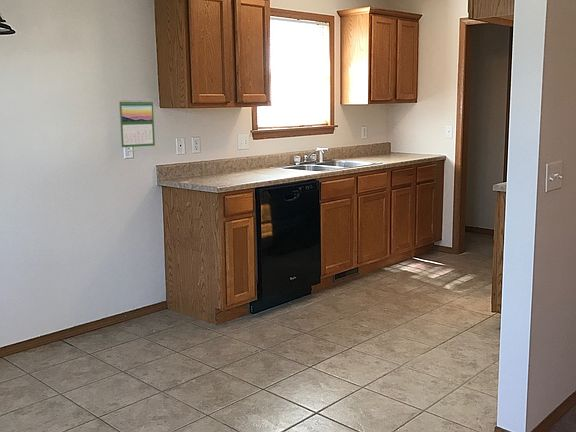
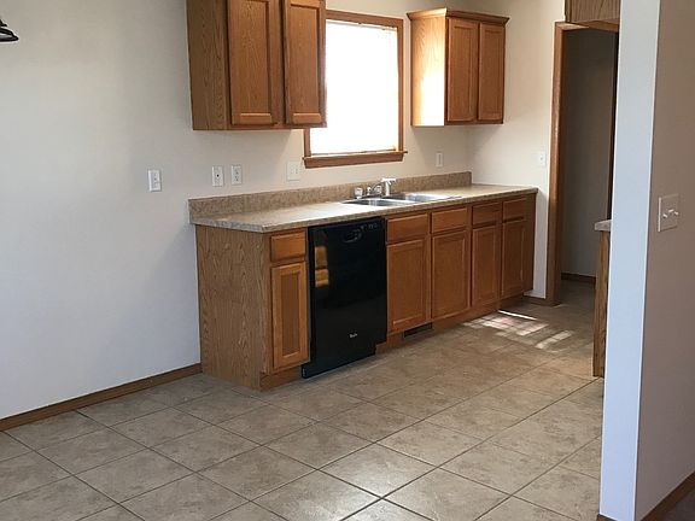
- calendar (137, 123)
